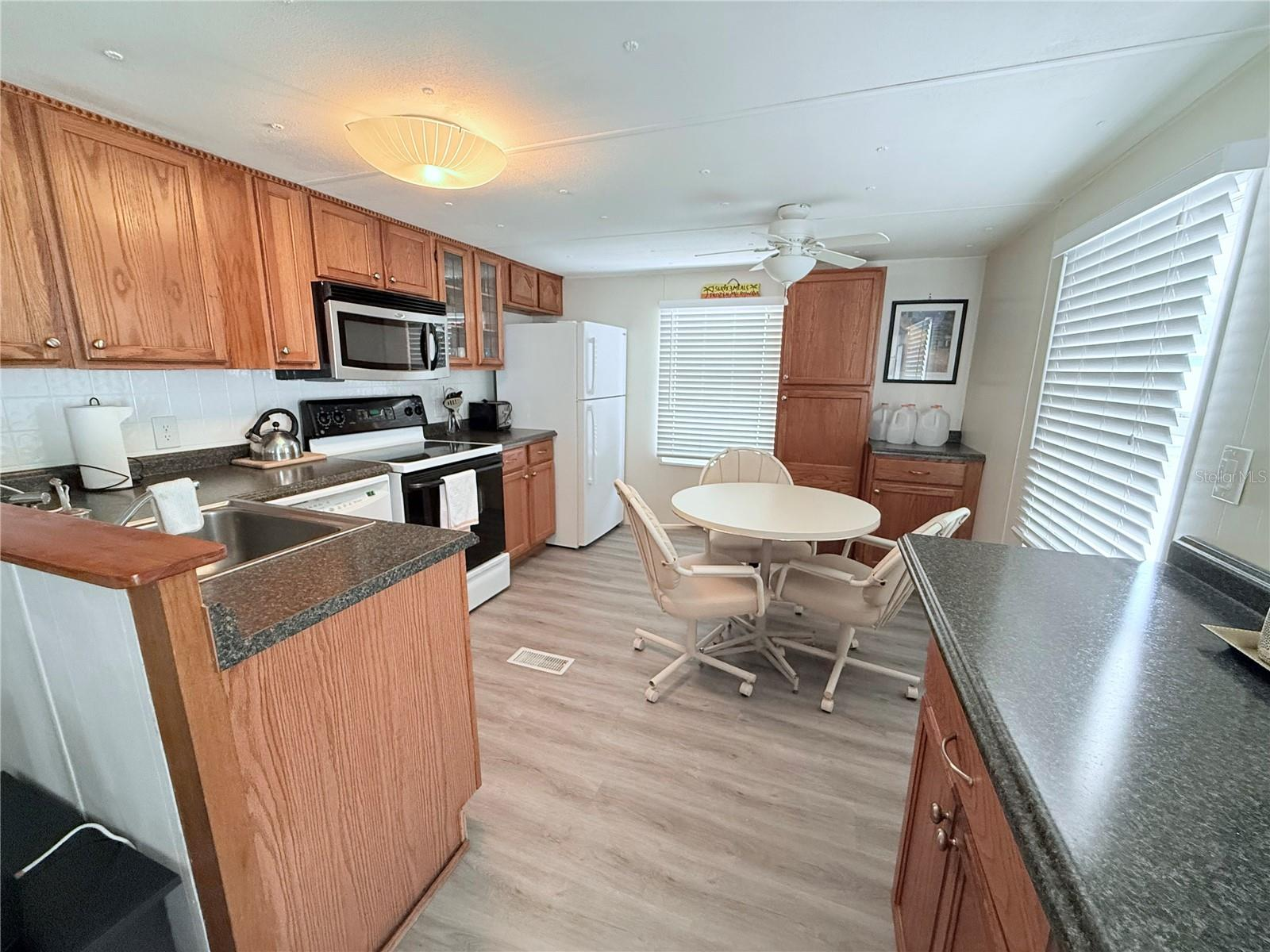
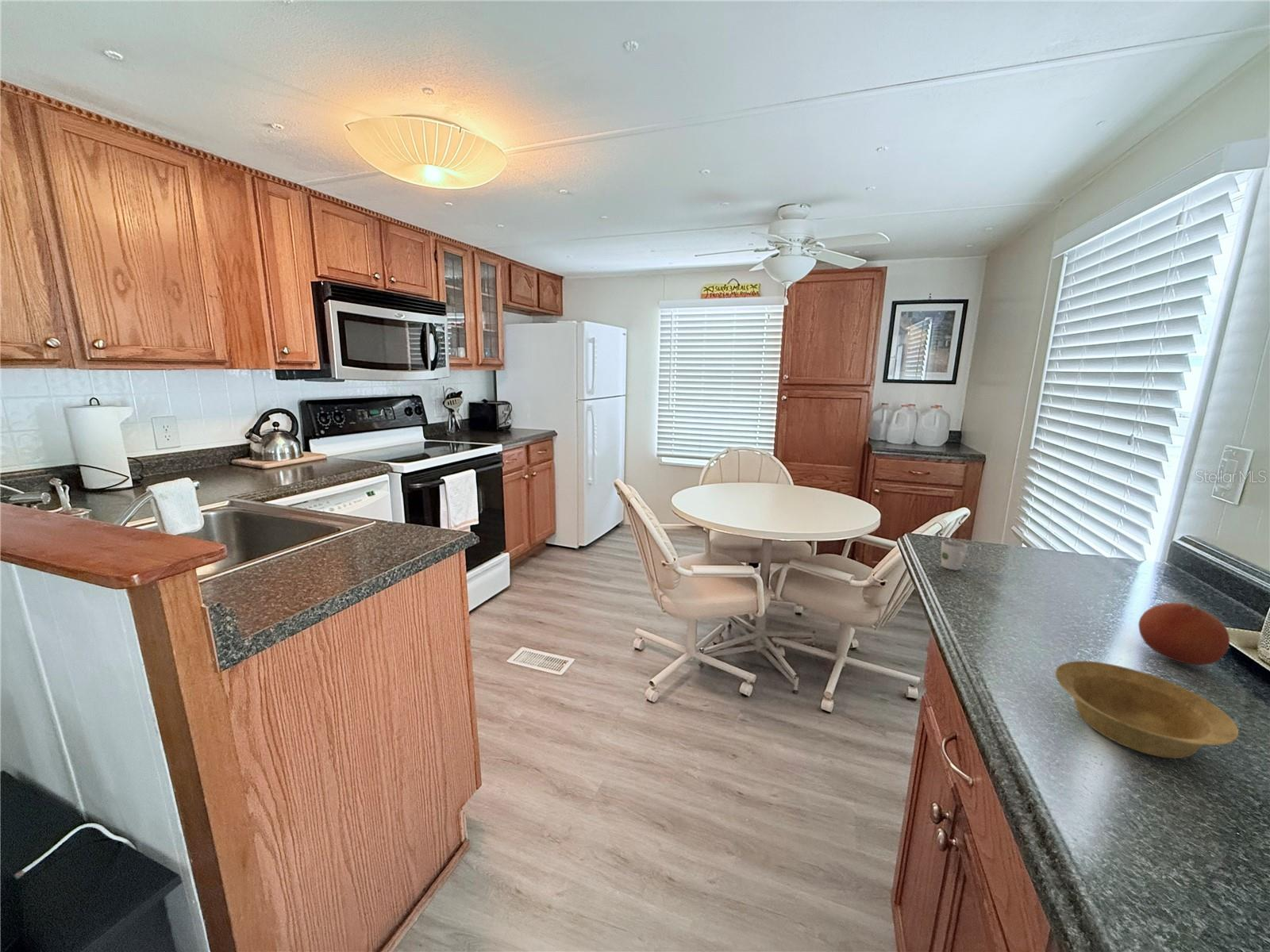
+ bowl (1134, 714)
+ cup (956, 548)
+ fruit (1183, 631)
